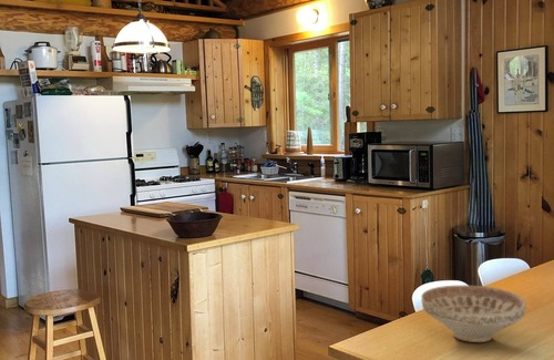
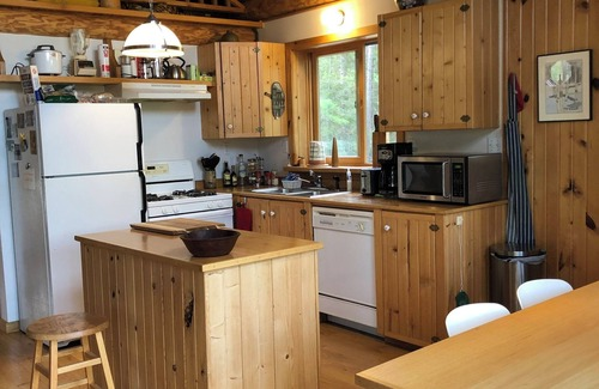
- decorative bowl (472, 317)
